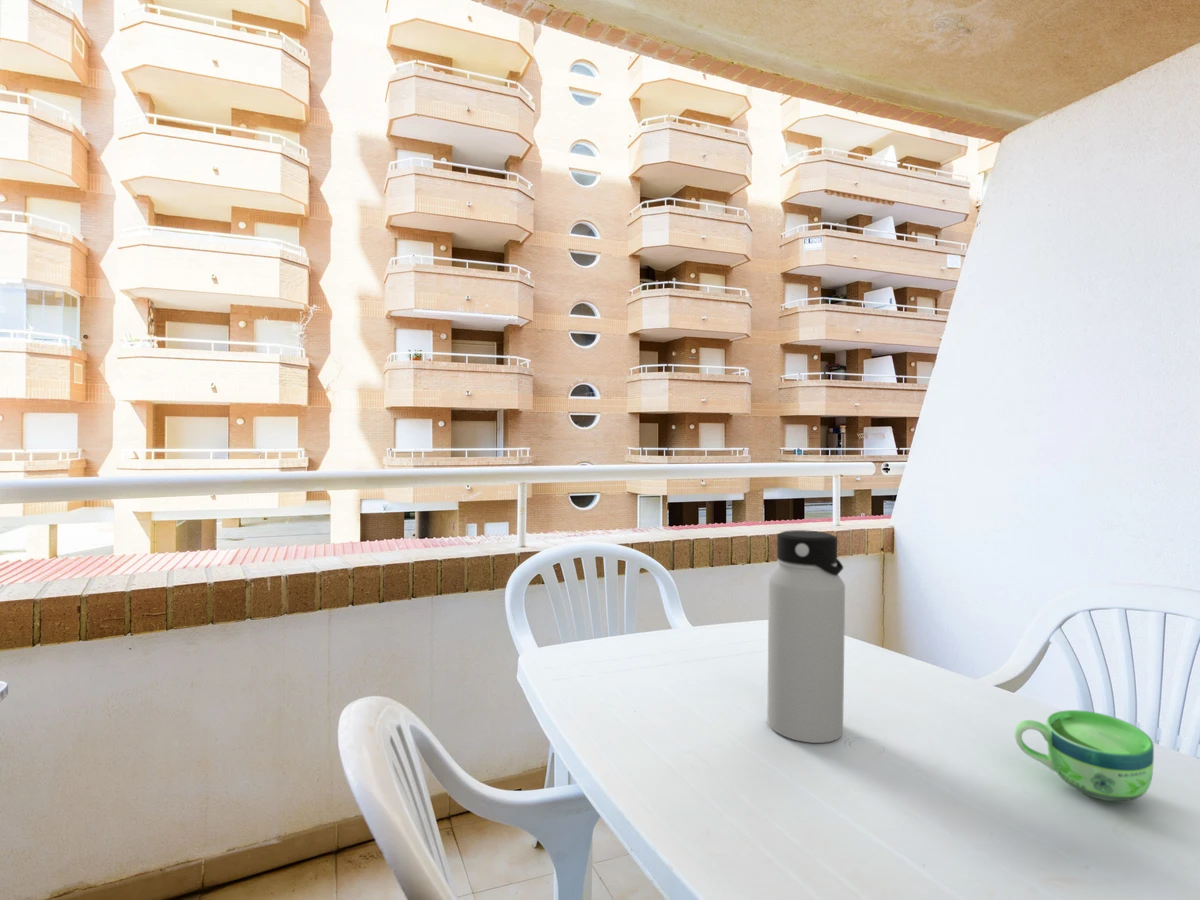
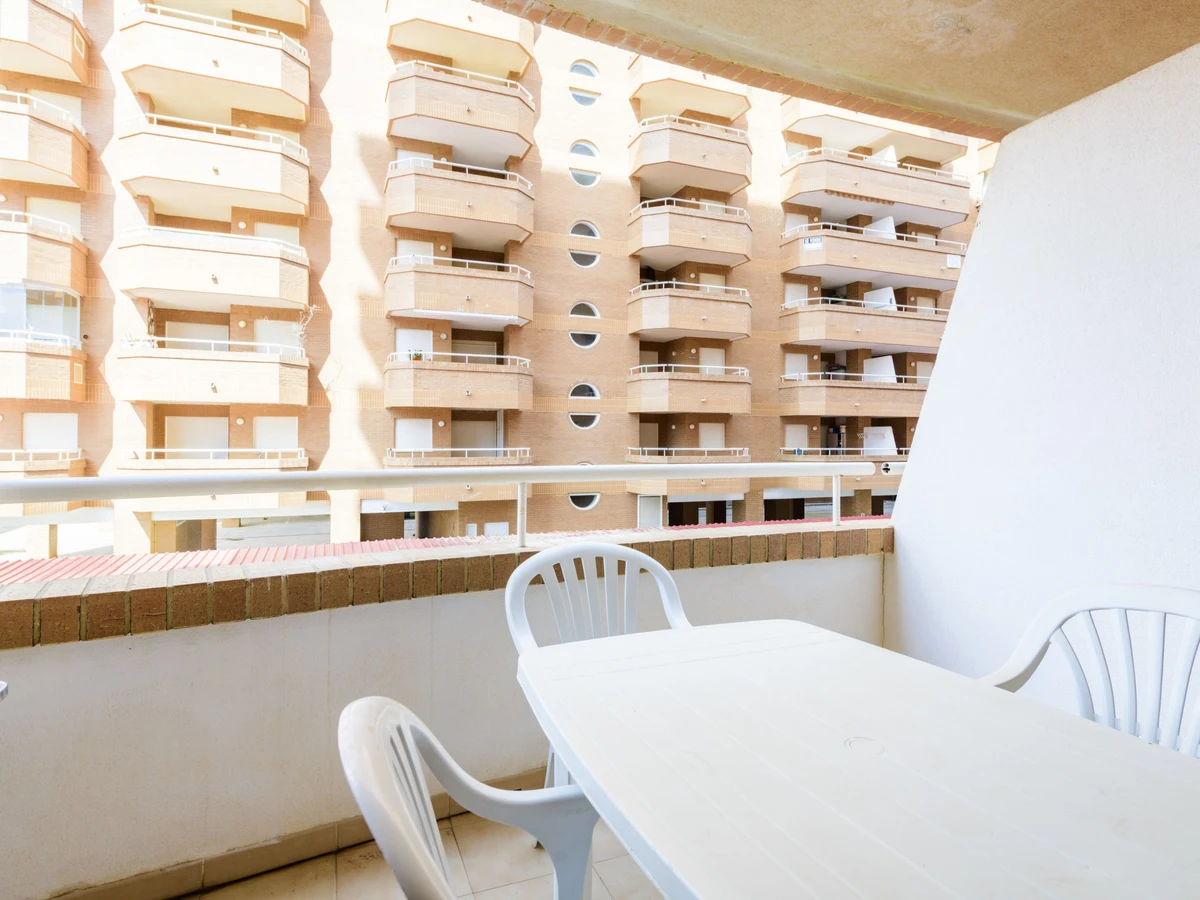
- cup (1082, 756)
- water bottle (805, 630)
